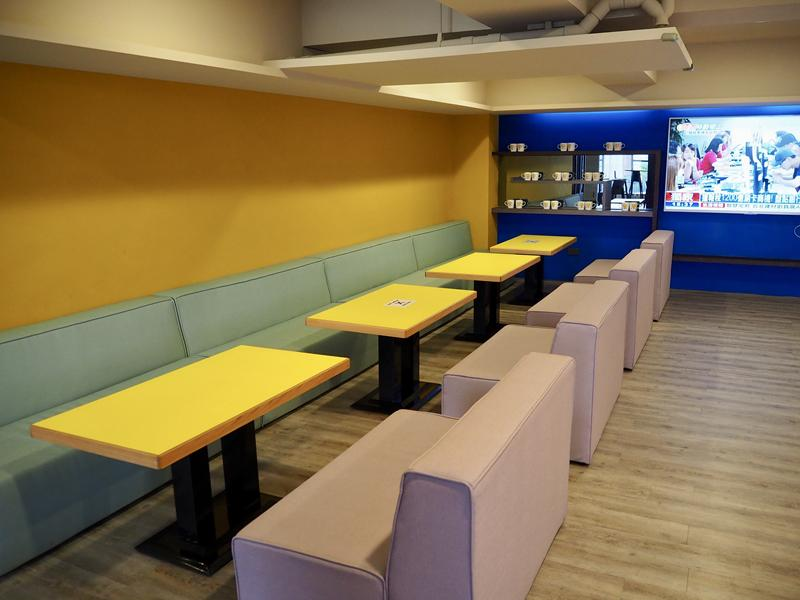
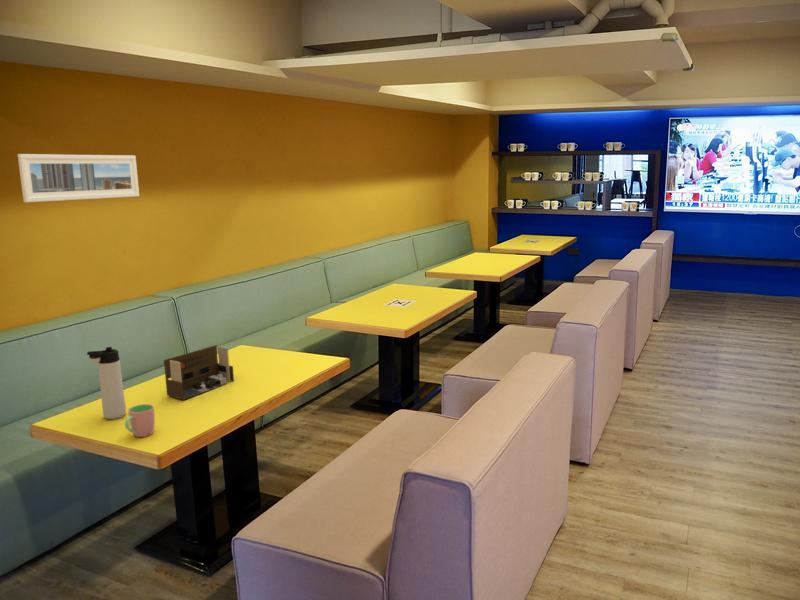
+ cup (139, 422)
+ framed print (83, 177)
+ thermos bottle (106, 383)
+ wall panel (200, 371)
